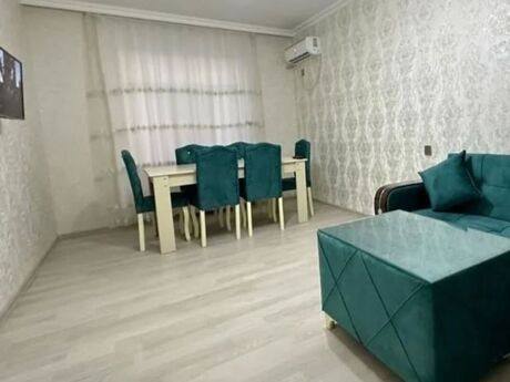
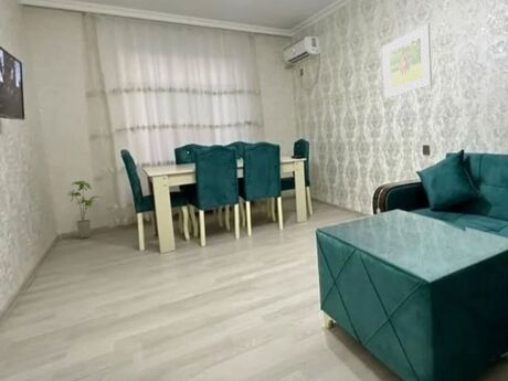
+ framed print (404, 64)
+ house plant (86, 209)
